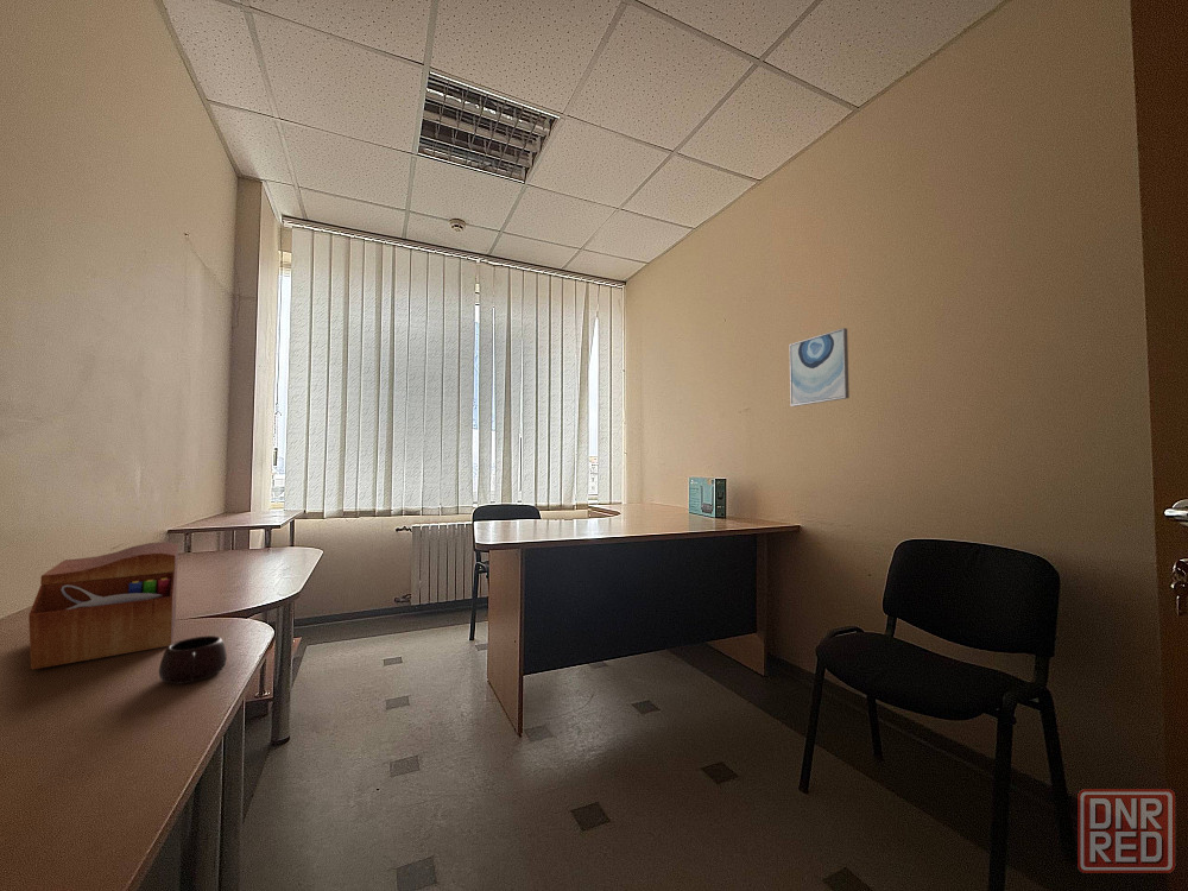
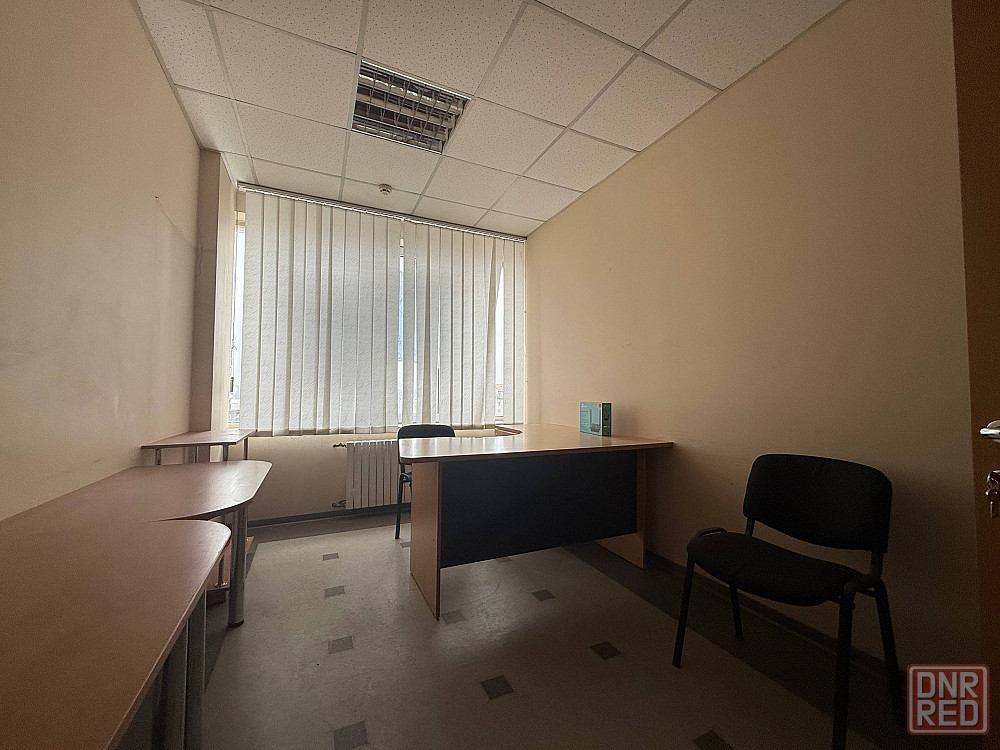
- sewing box (110, 598)
- mug (194, 661)
- wall art (816, 369)
